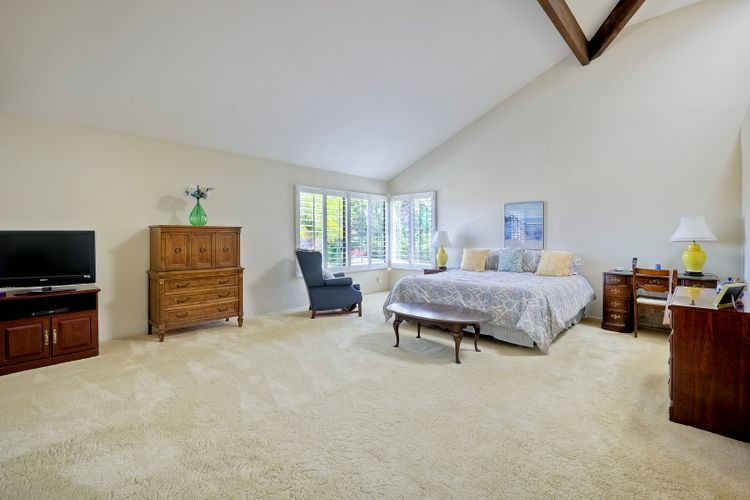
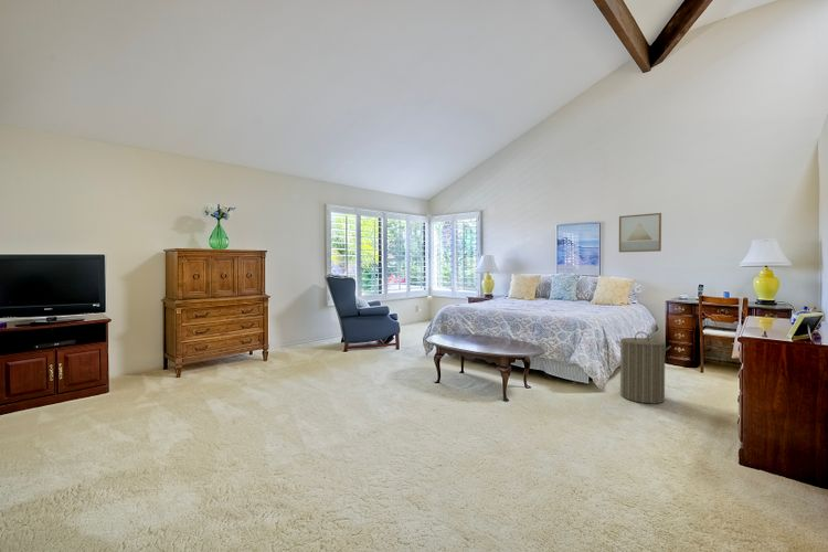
+ wall art (639, 233)
+ laundry hamper (641, 364)
